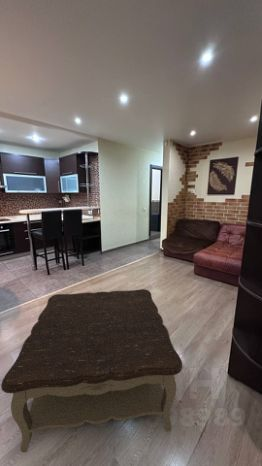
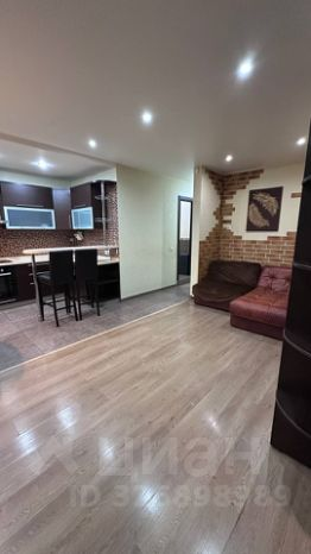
- coffee table (100, 348)
